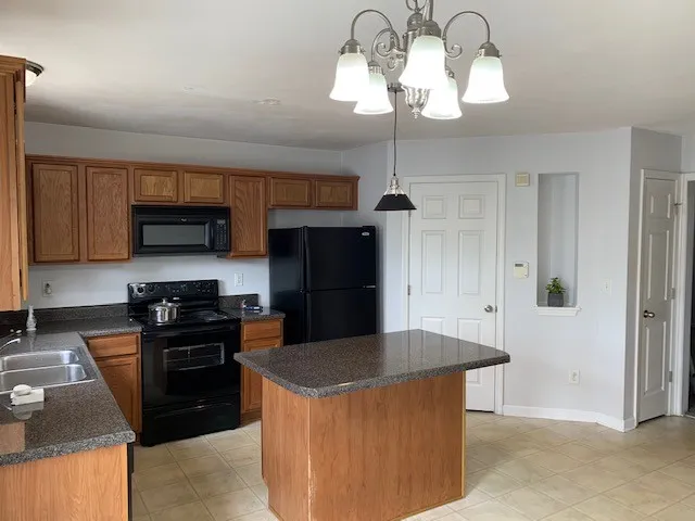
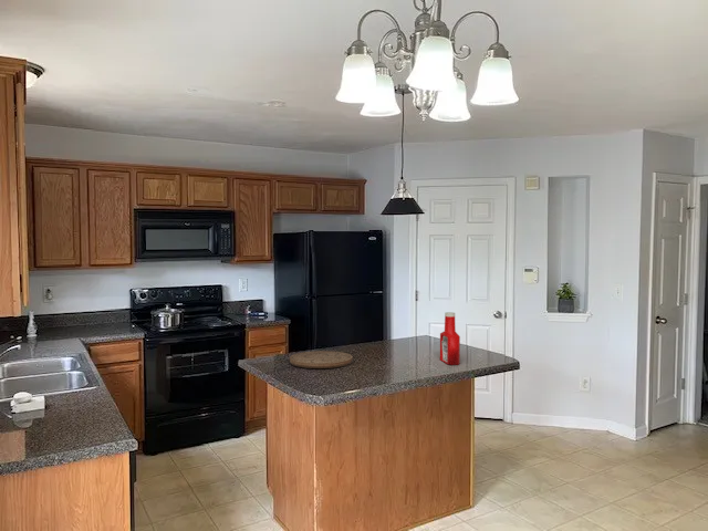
+ cutting board (321, 358)
+ soap bottle (449, 337)
